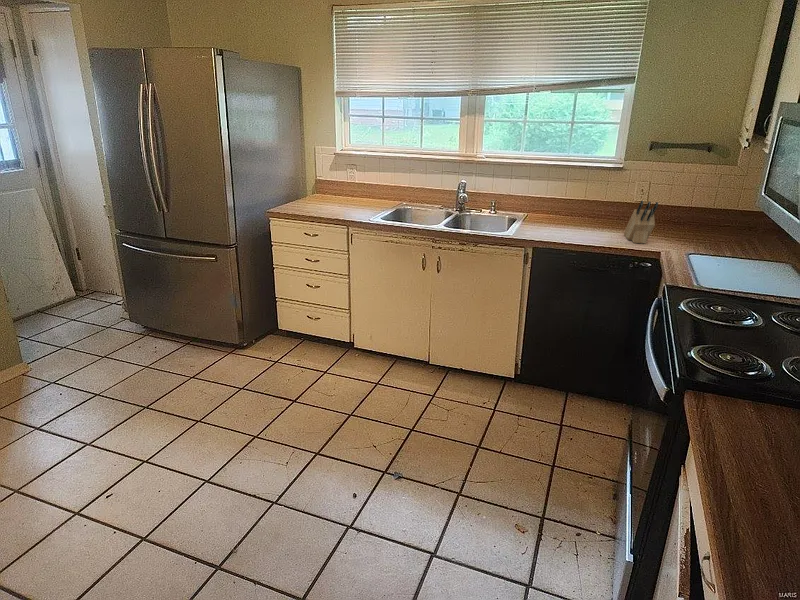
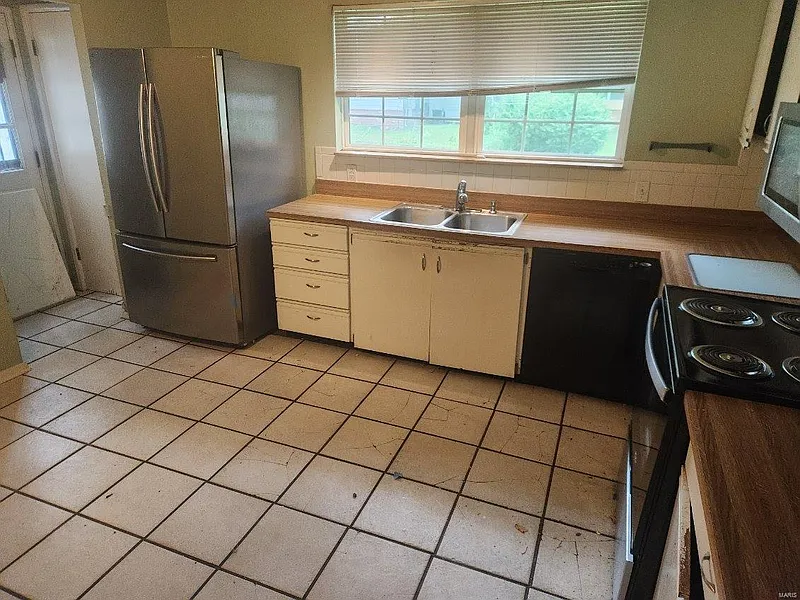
- knife block (641, 219)
